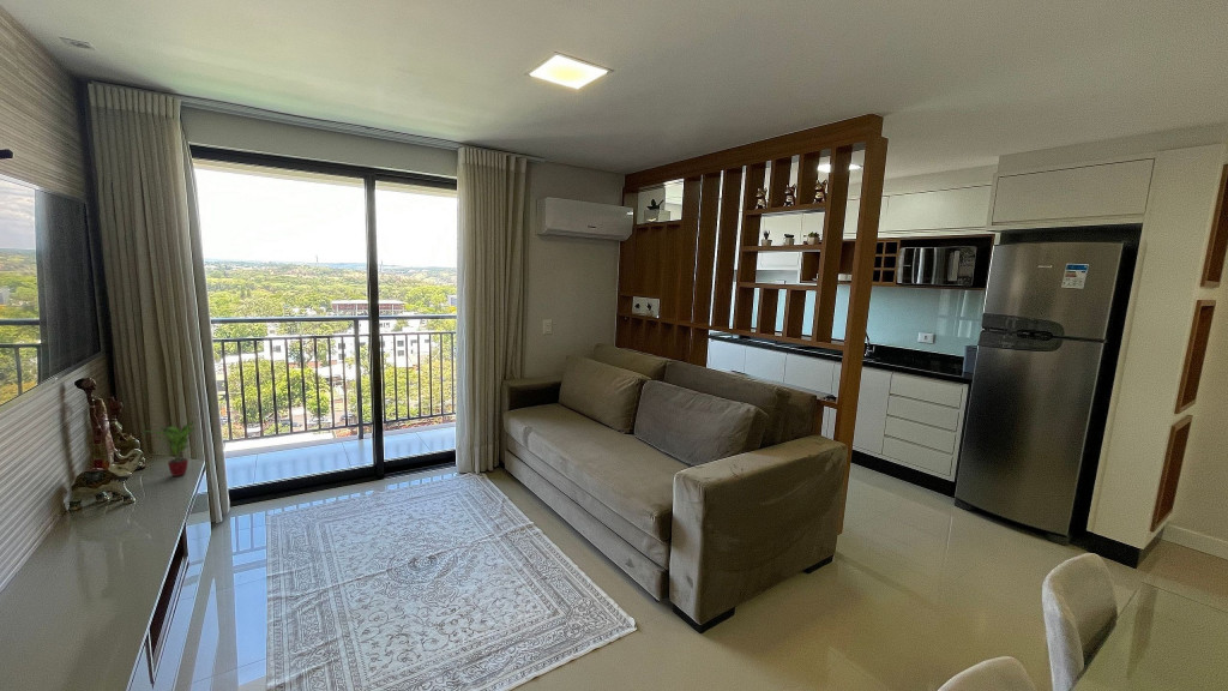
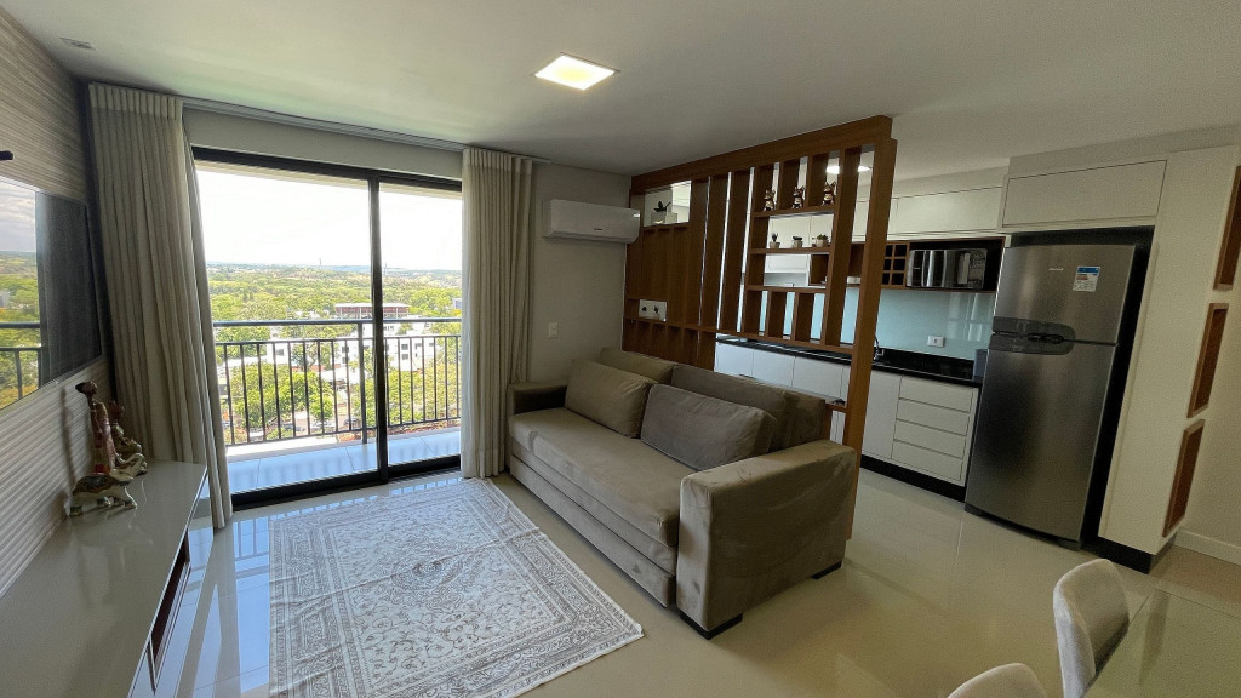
- potted plant (171, 449)
